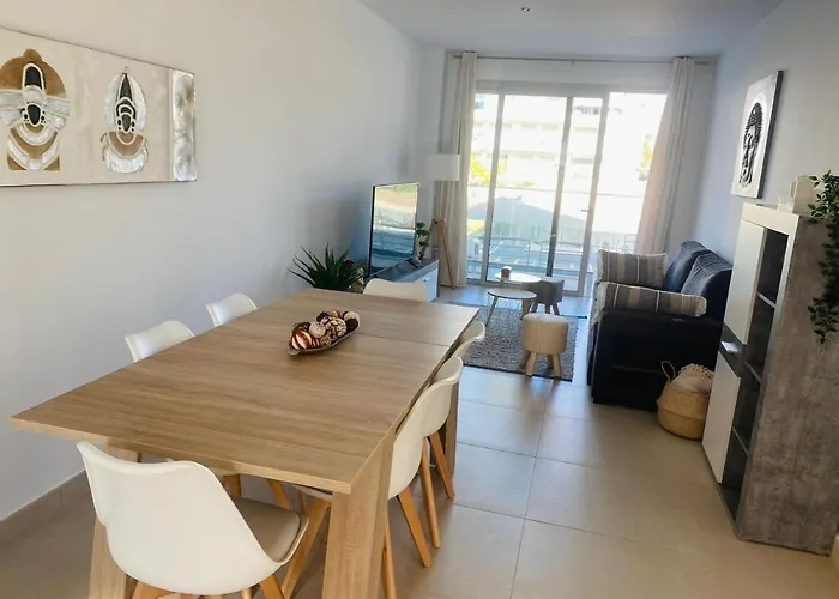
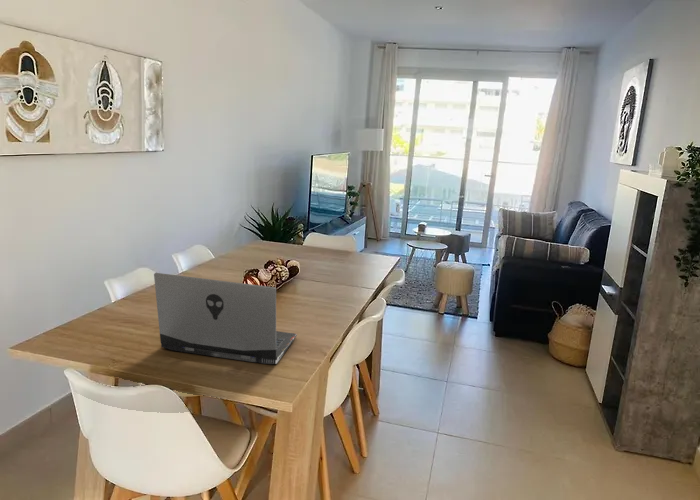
+ laptop computer (231, 308)
